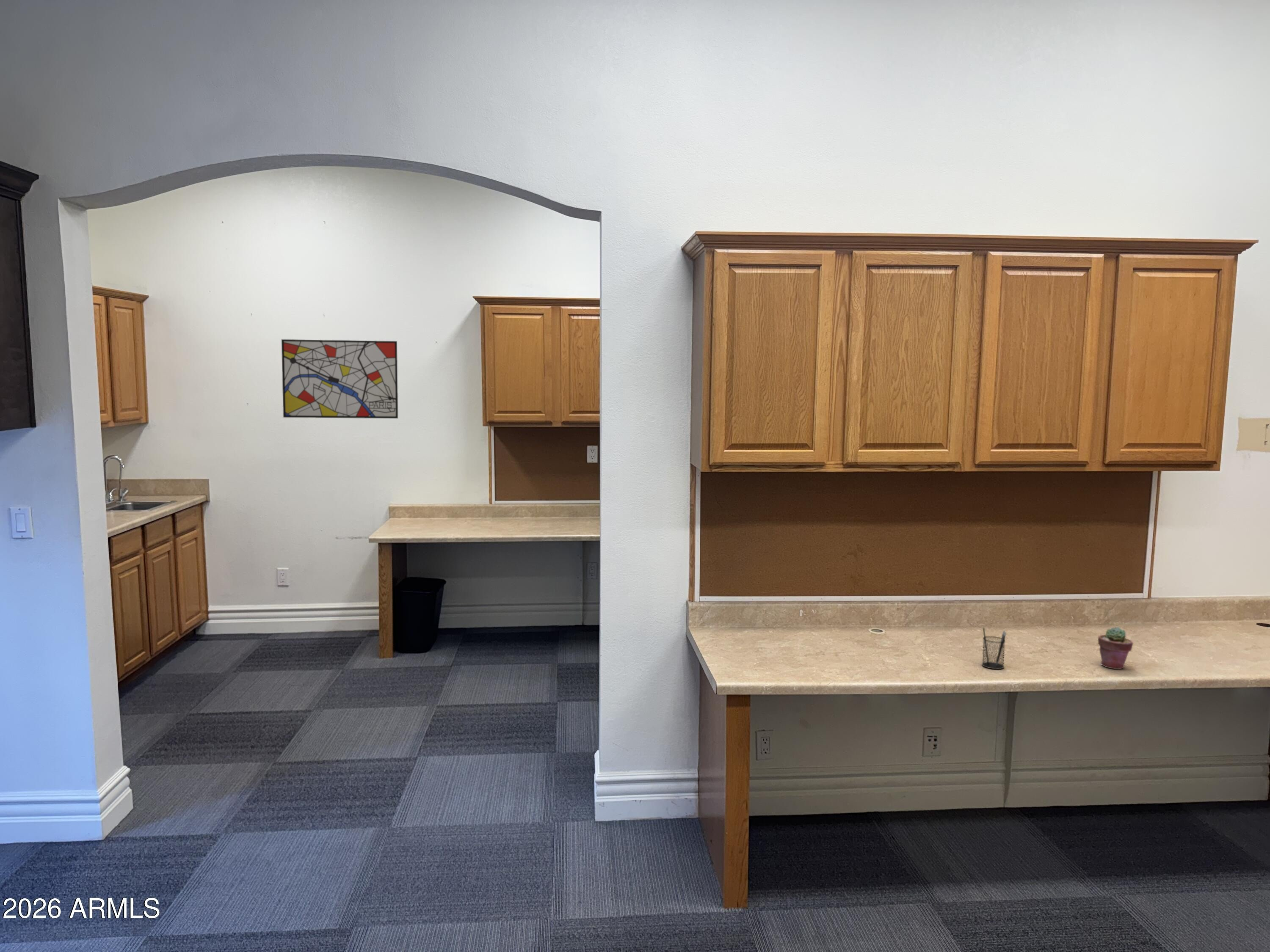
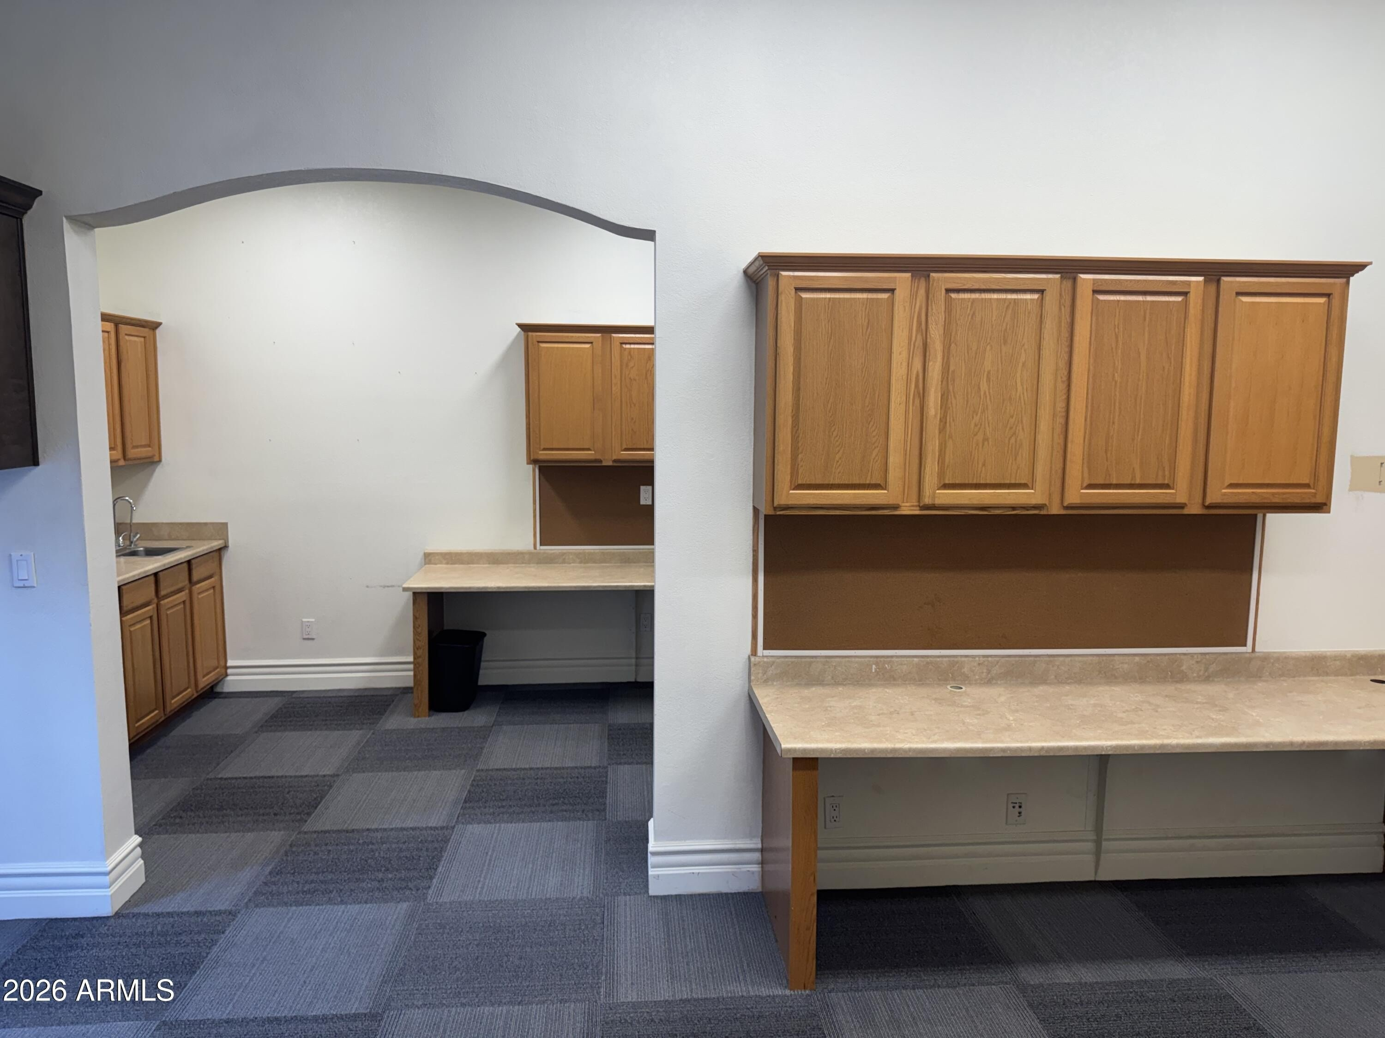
- wall art (340, 379)
- potted succulent (1115, 647)
- pencil holder (994, 646)
